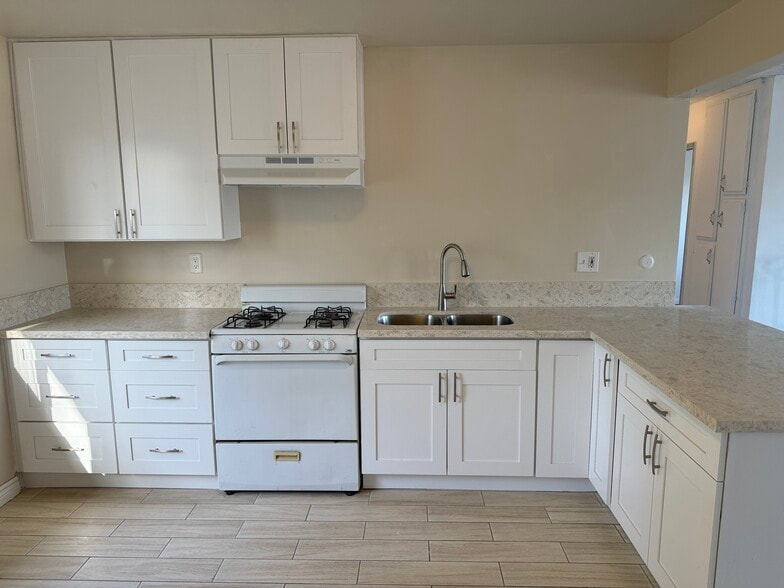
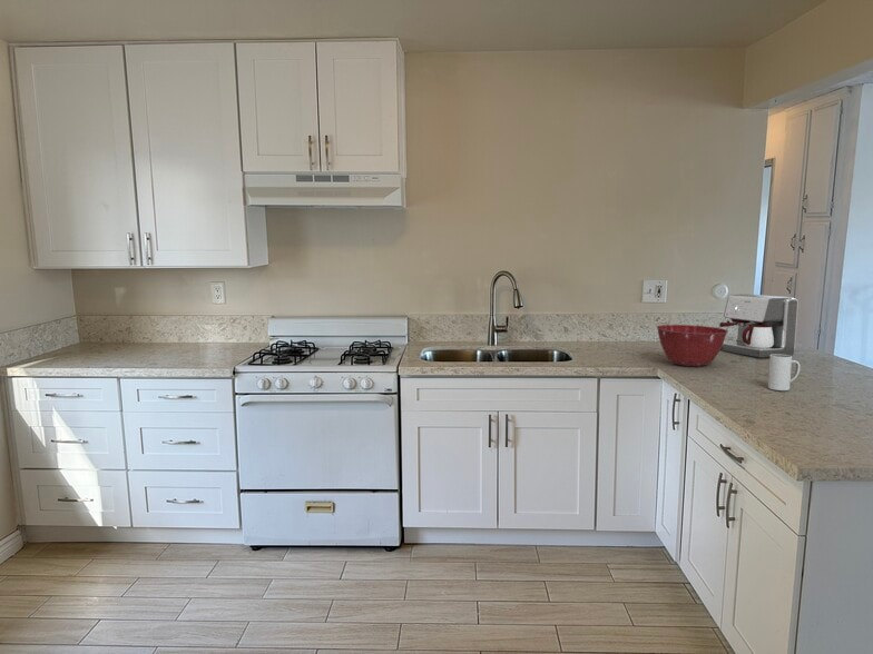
+ coffee maker (756, 324)
+ mixing bowl (690, 346)
+ mug (784, 371)
